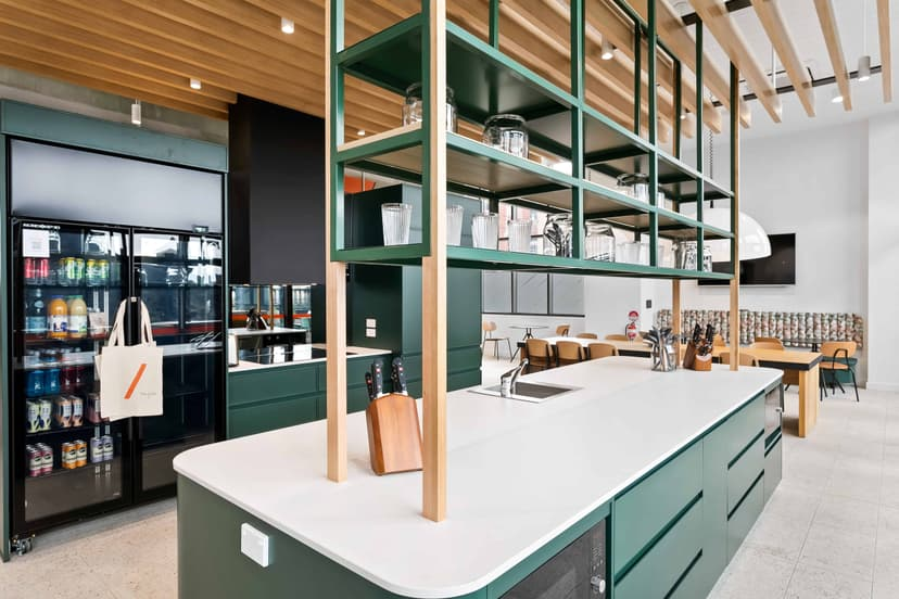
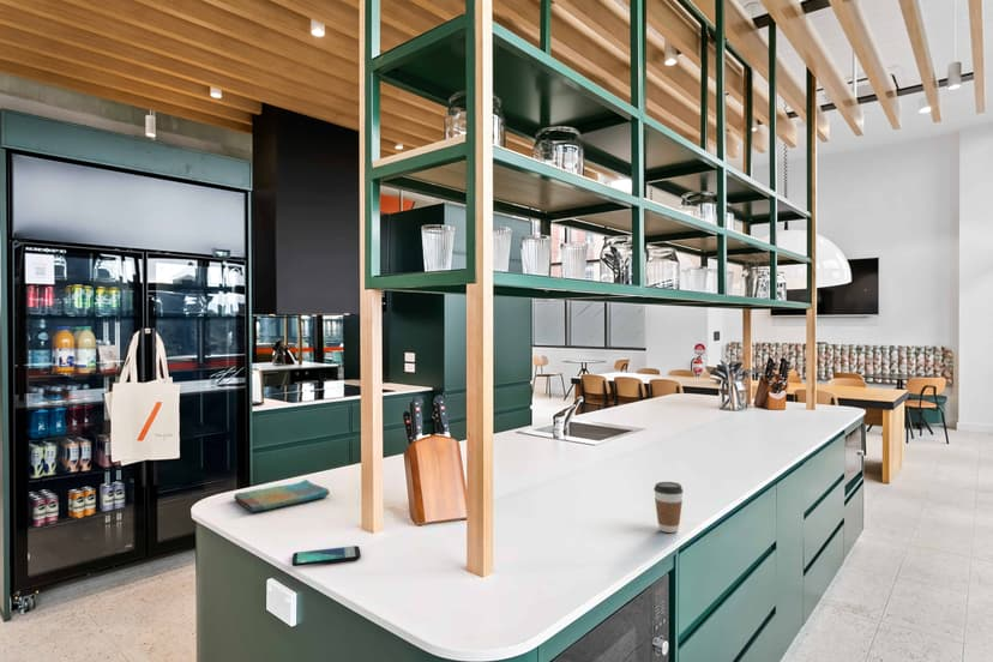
+ coffee cup (668, 506)
+ dish towel (282, 494)
+ smartphone (326, 555)
